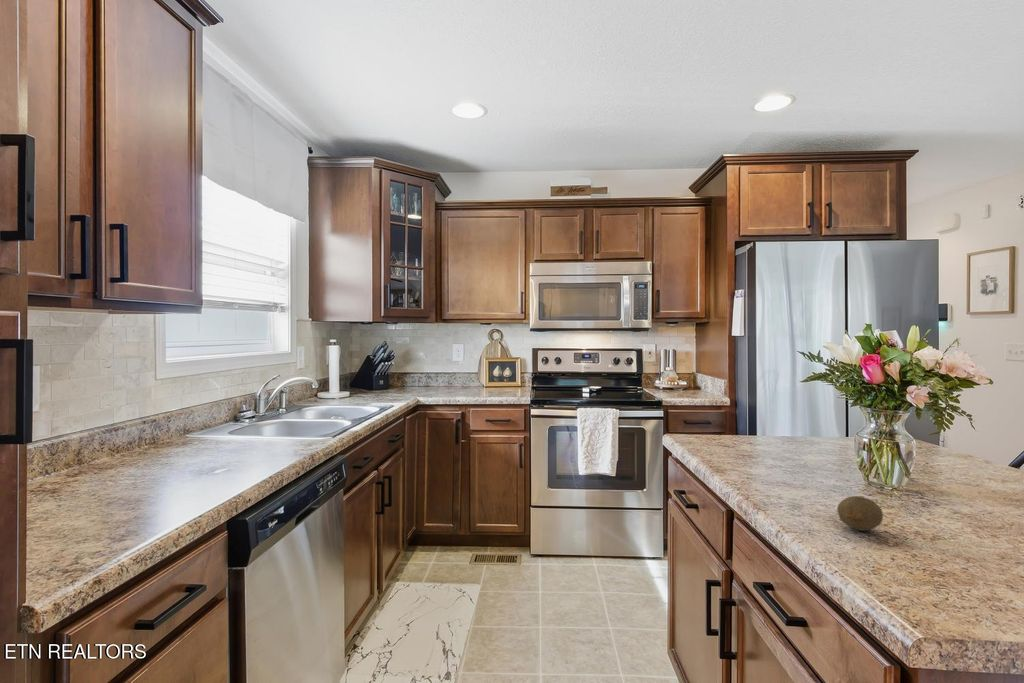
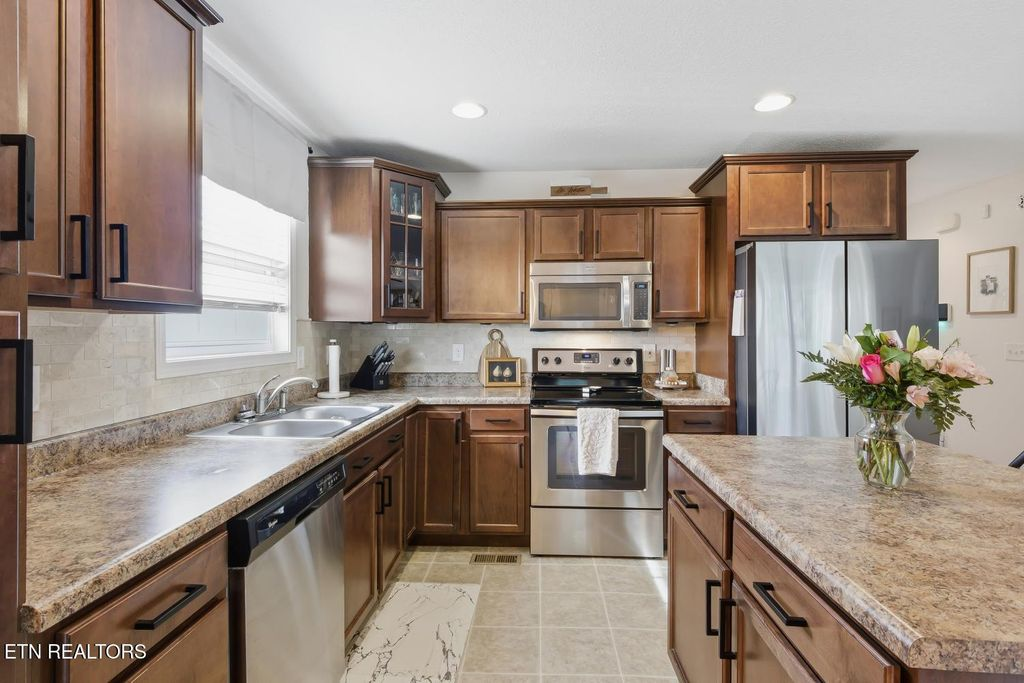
- fruit (859, 513)
